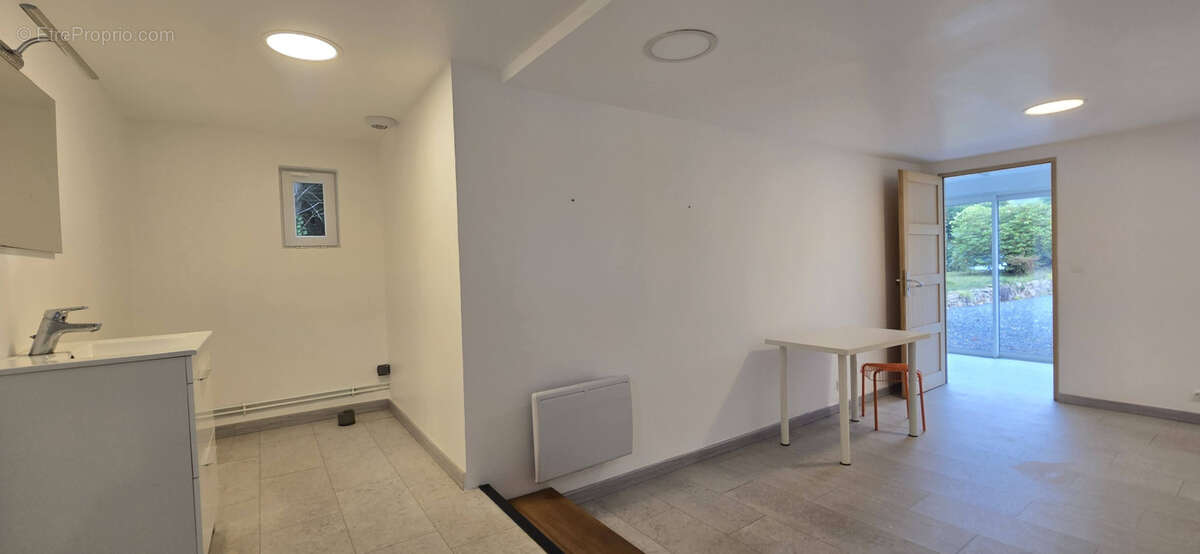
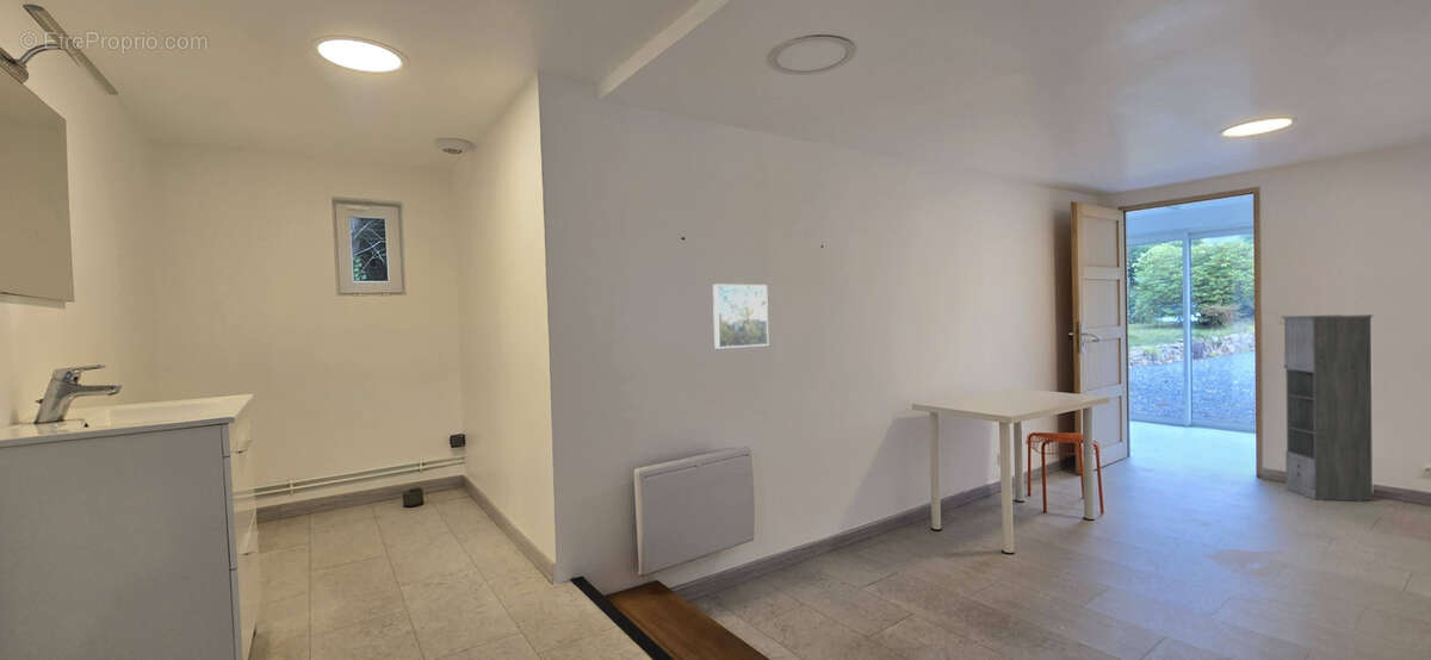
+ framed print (741, 316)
+ storage cabinet (1325, 405)
